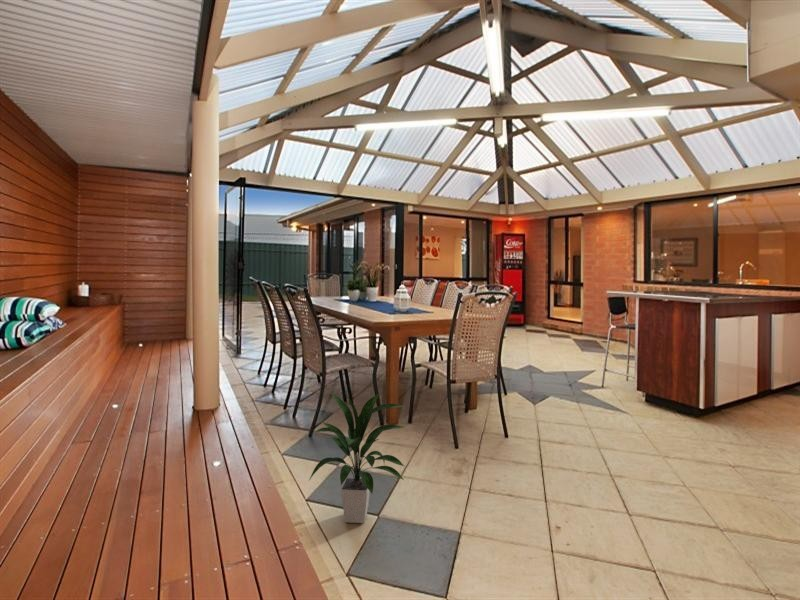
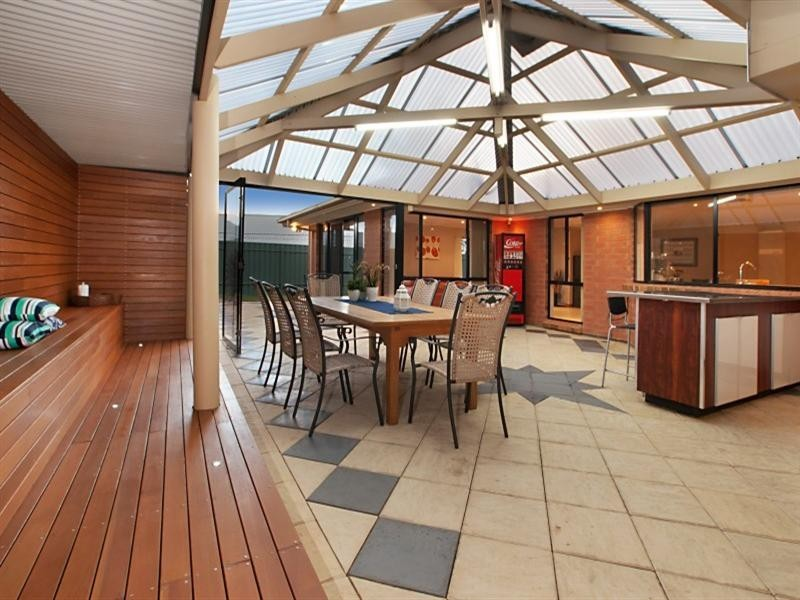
- indoor plant (360, 453)
